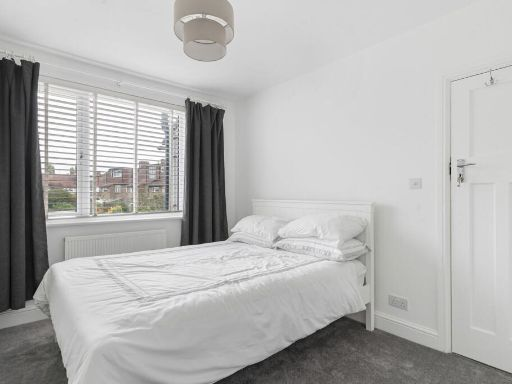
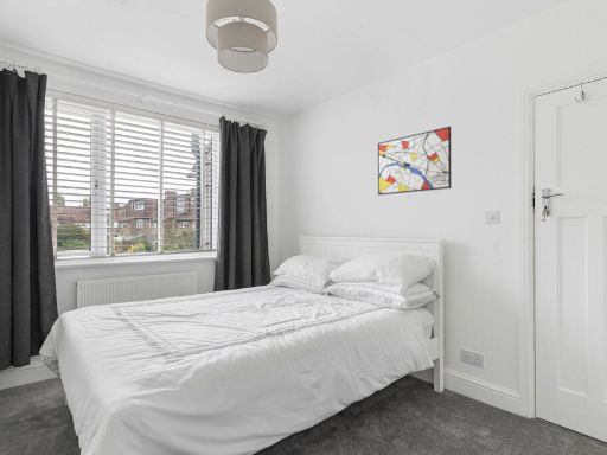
+ wall art (410, 164)
